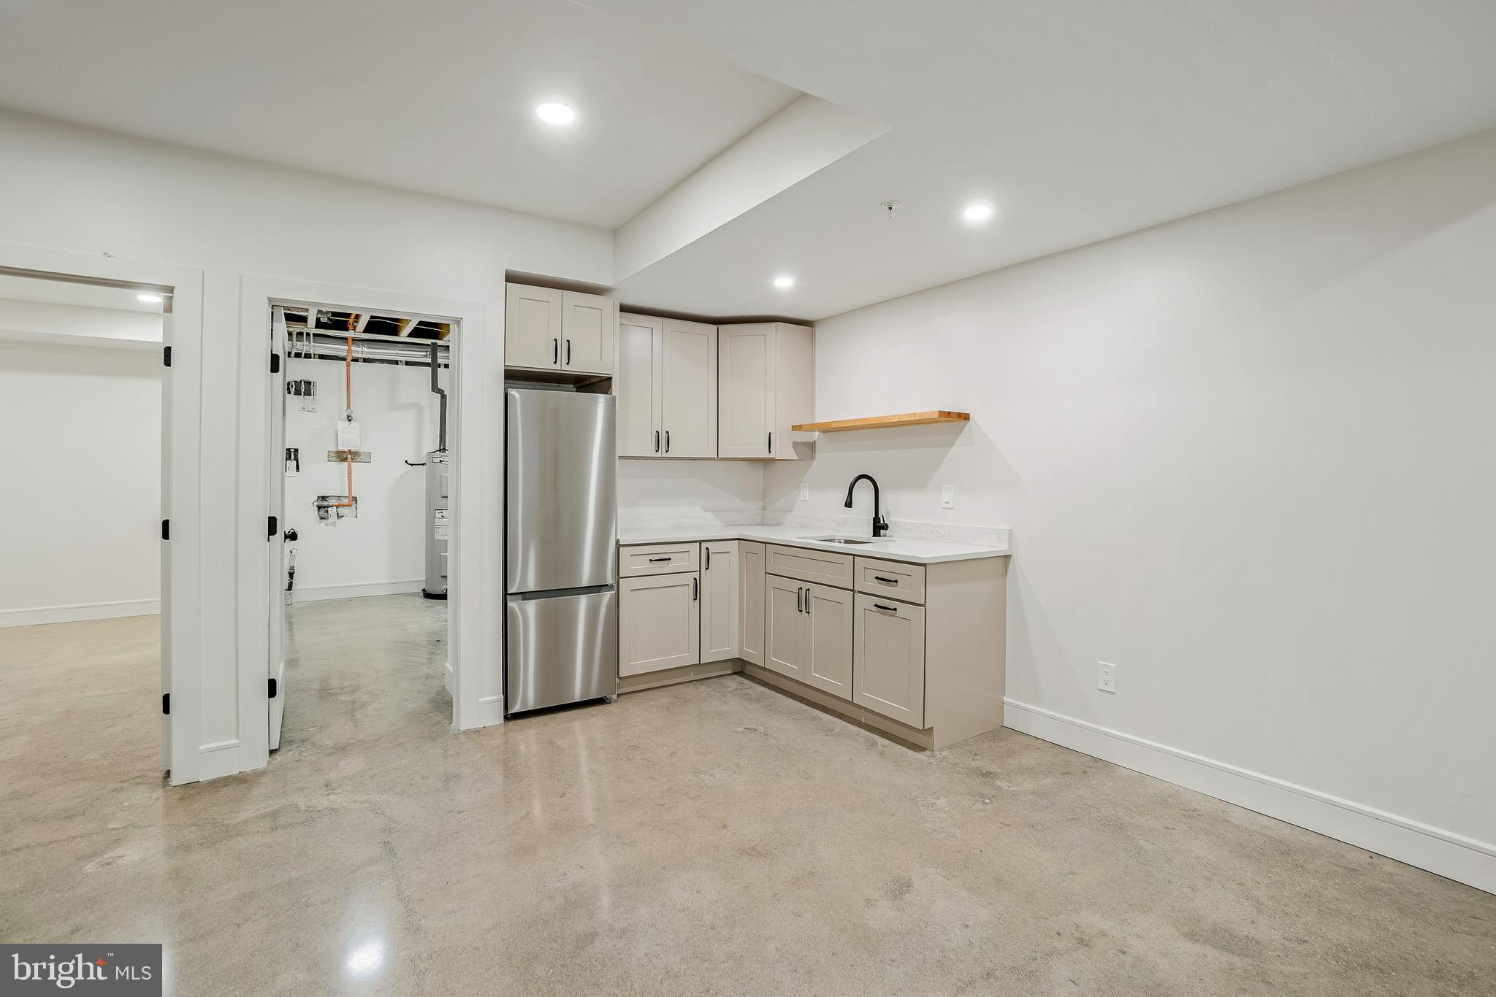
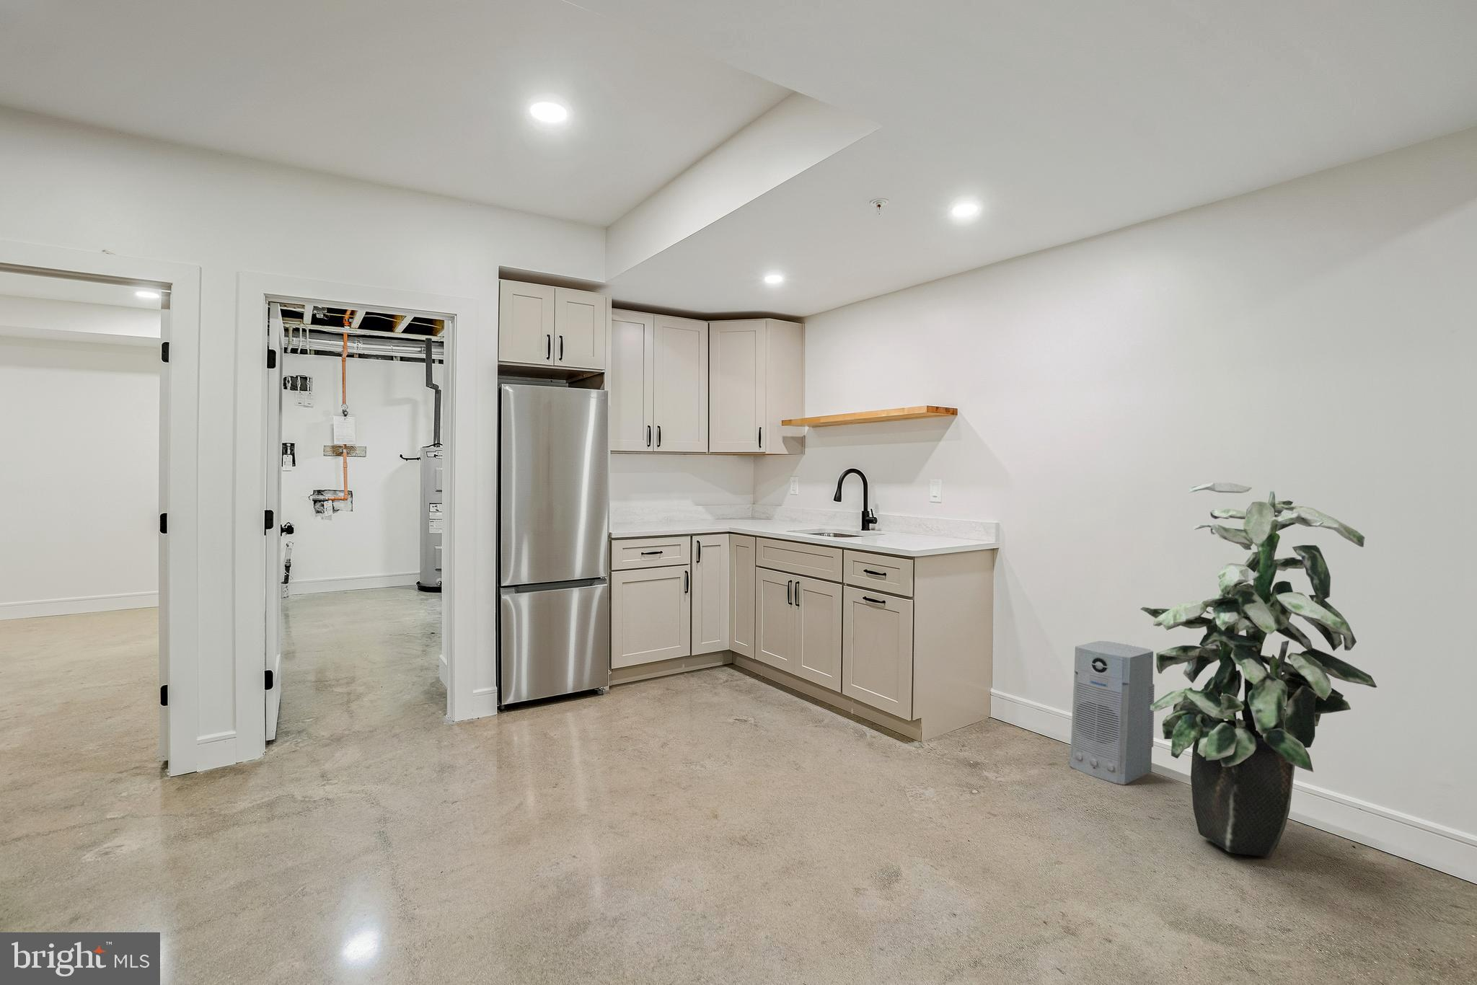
+ air purifier (1112, 708)
+ indoor plant (1242, 661)
